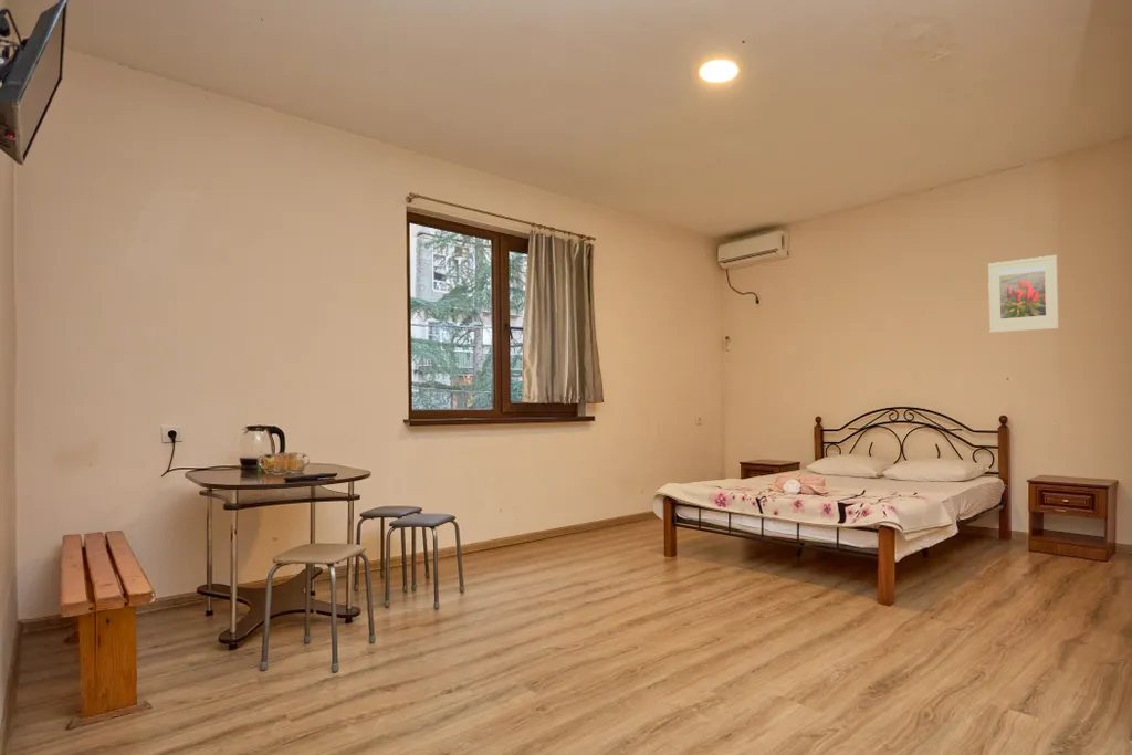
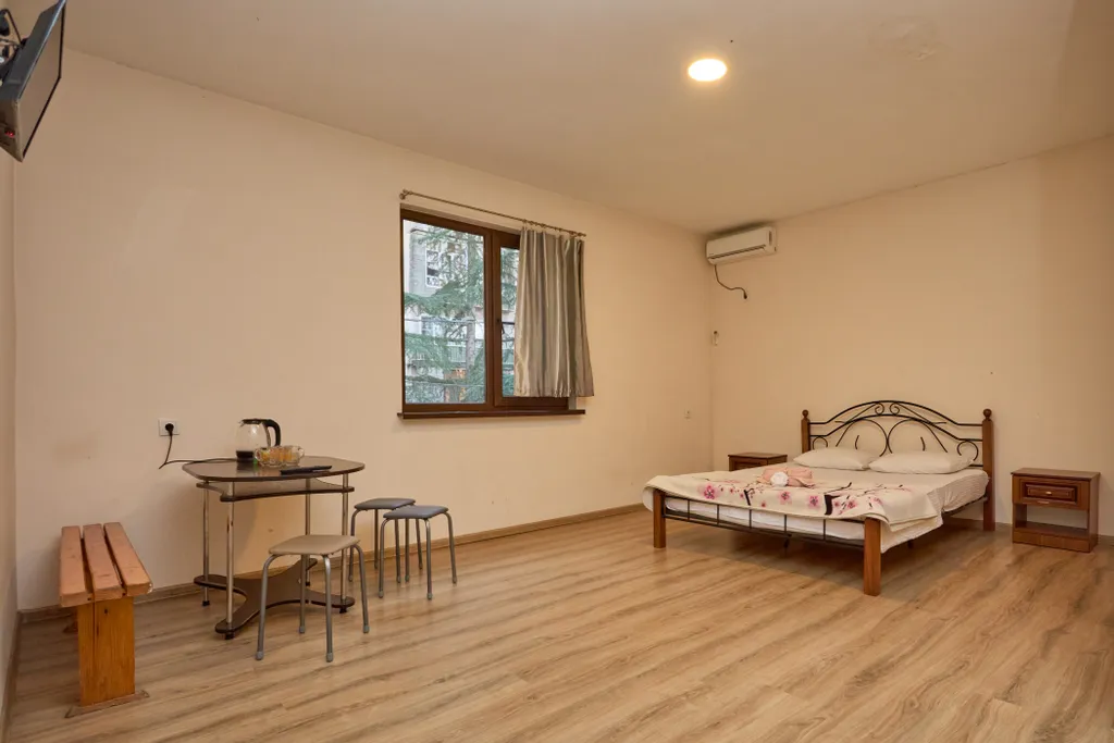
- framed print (1021, 295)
